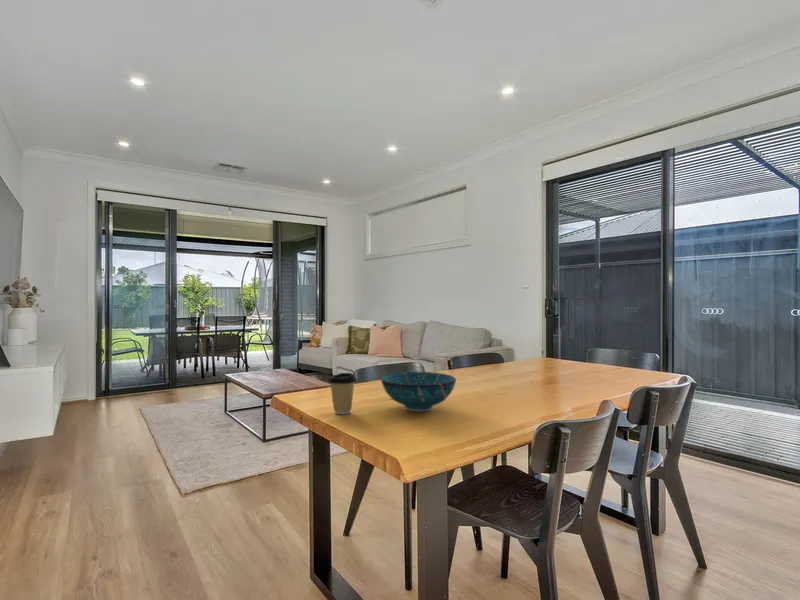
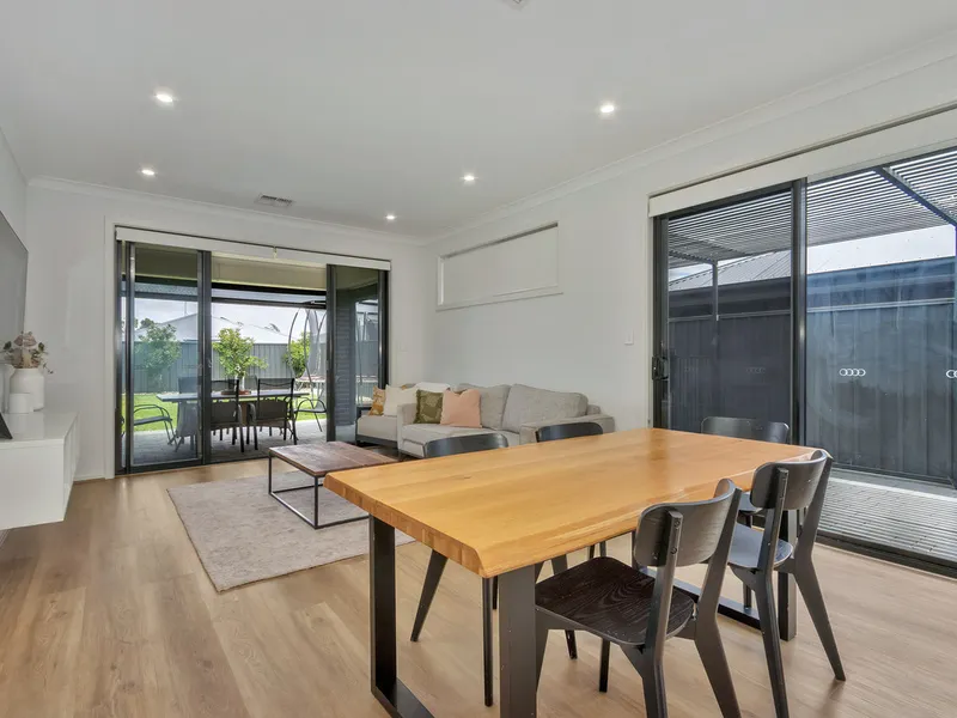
- coffee cup (342, 393)
- decorative bowl (418, 392)
